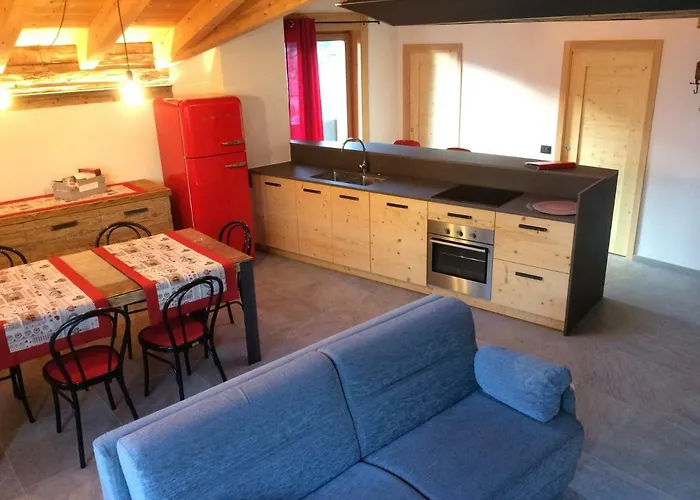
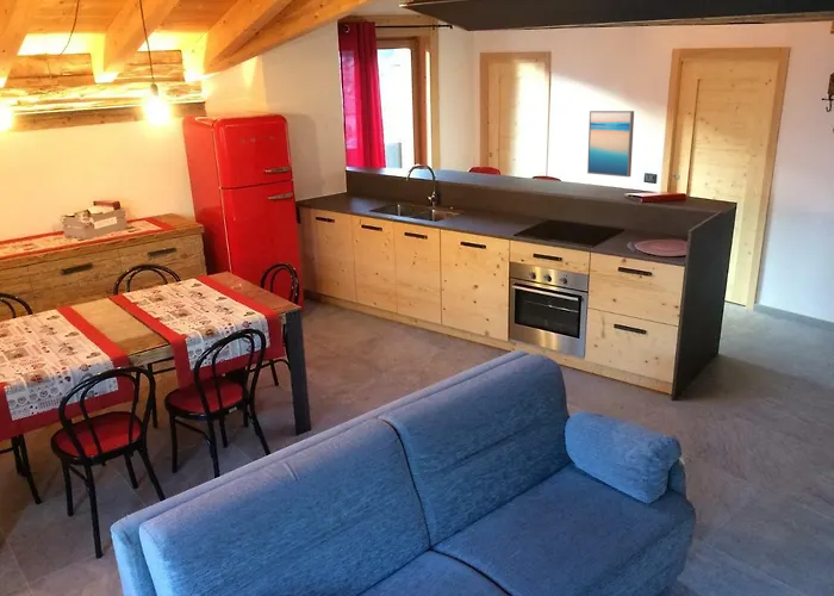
+ wall art (609, 143)
